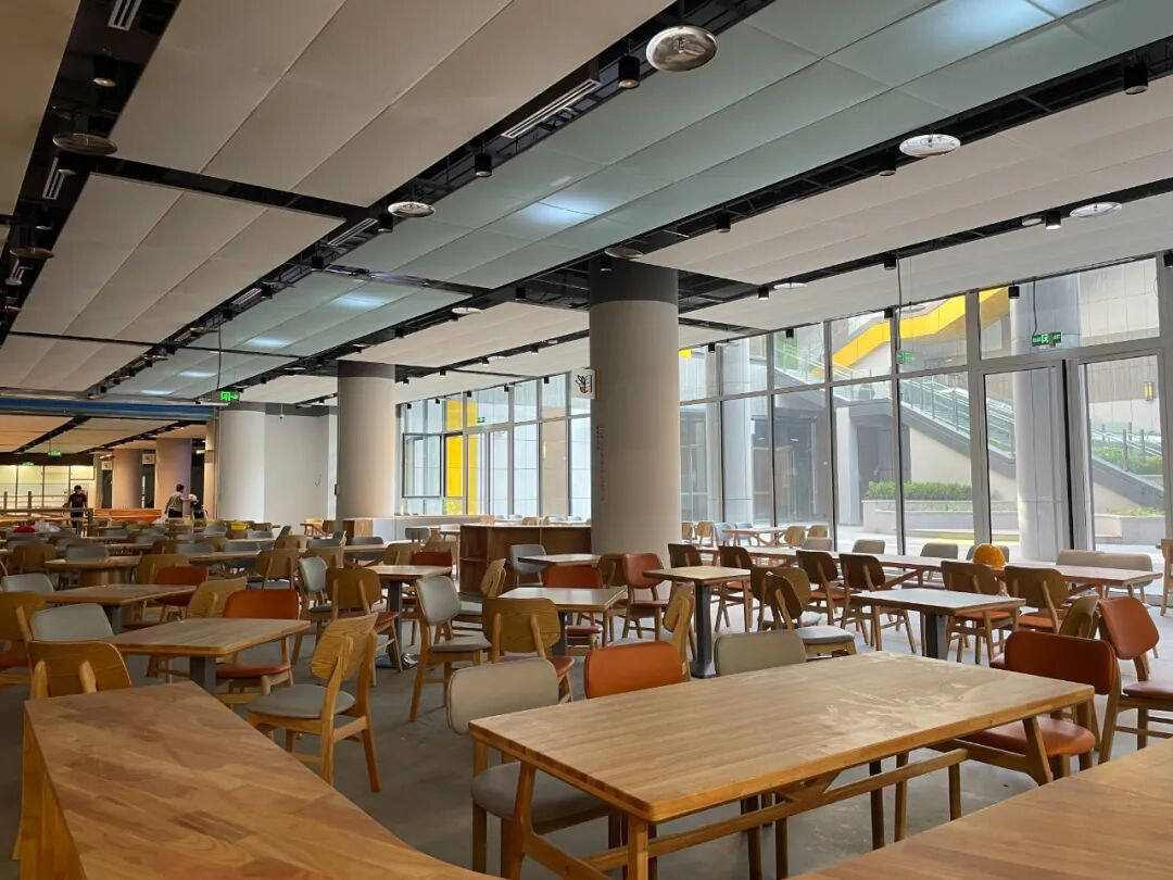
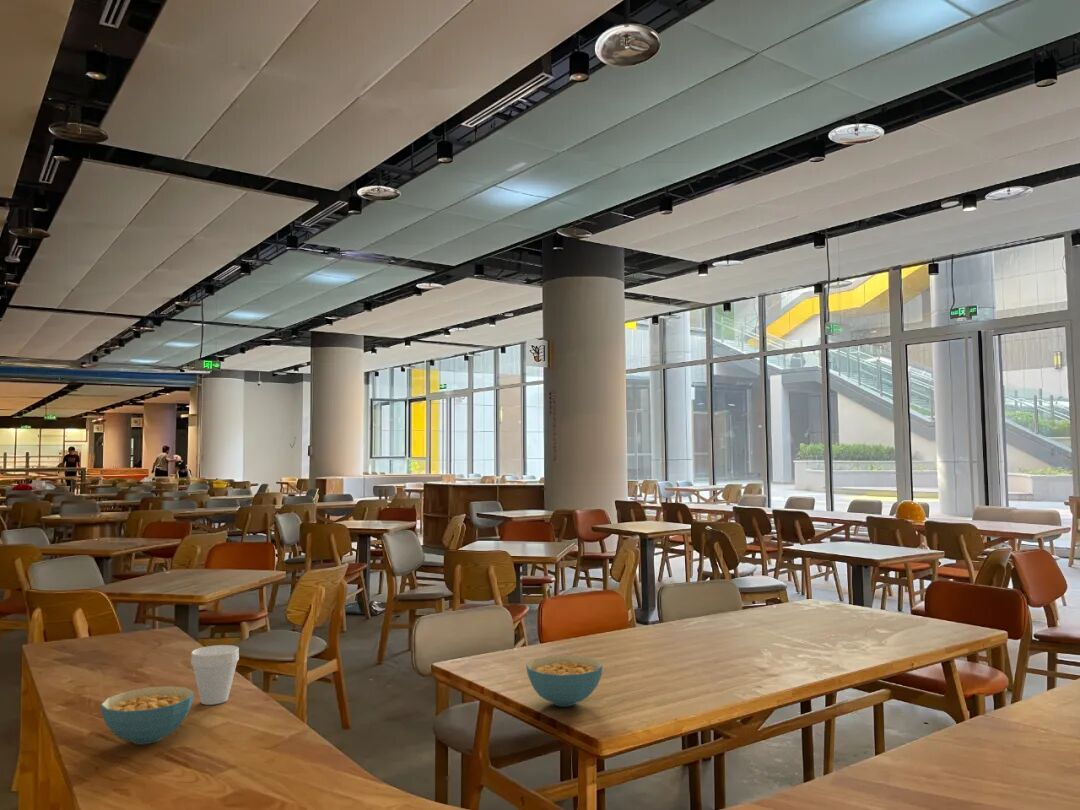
+ cereal bowl (147, 718)
+ cereal bowl (564, 683)
+ cup (214, 675)
